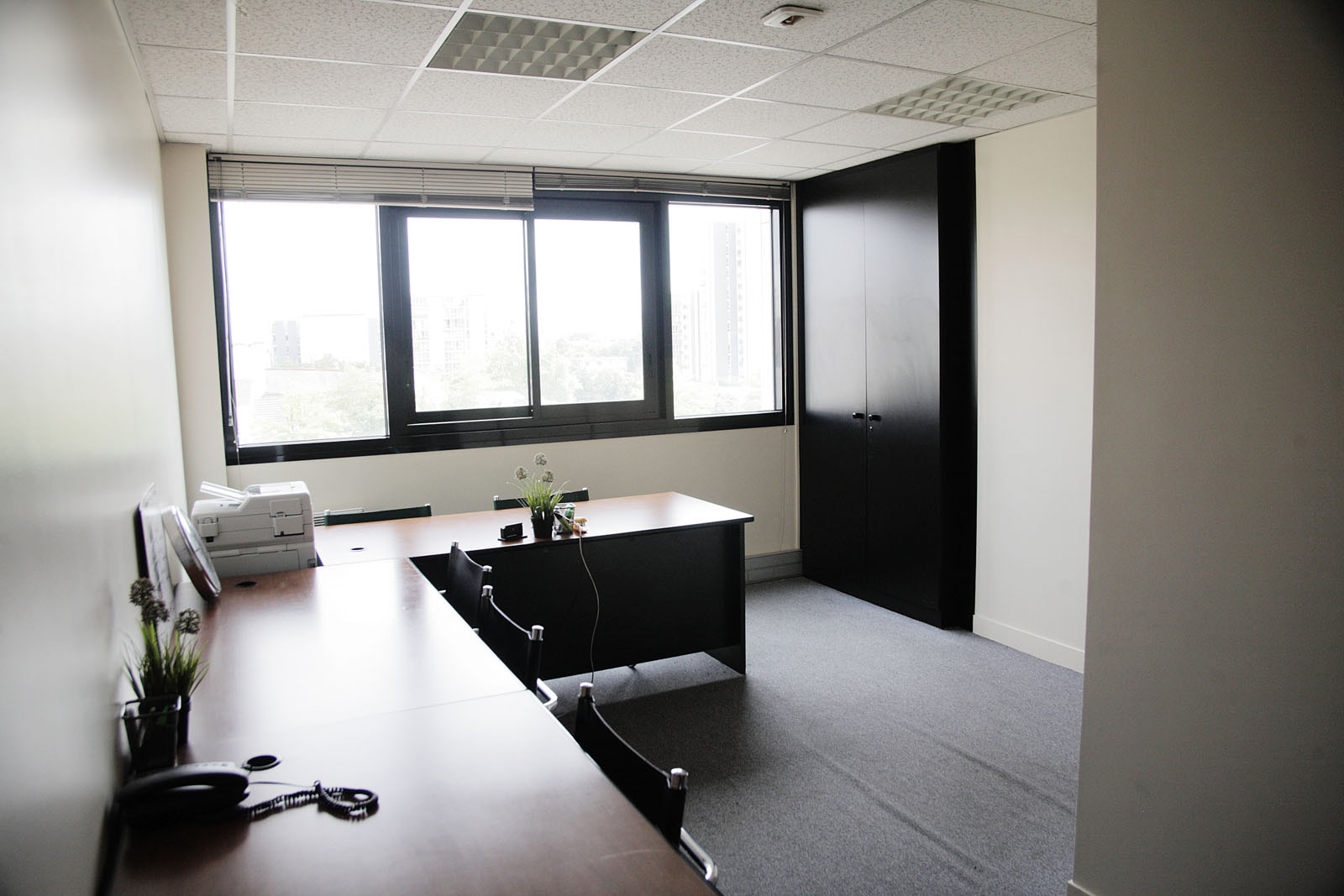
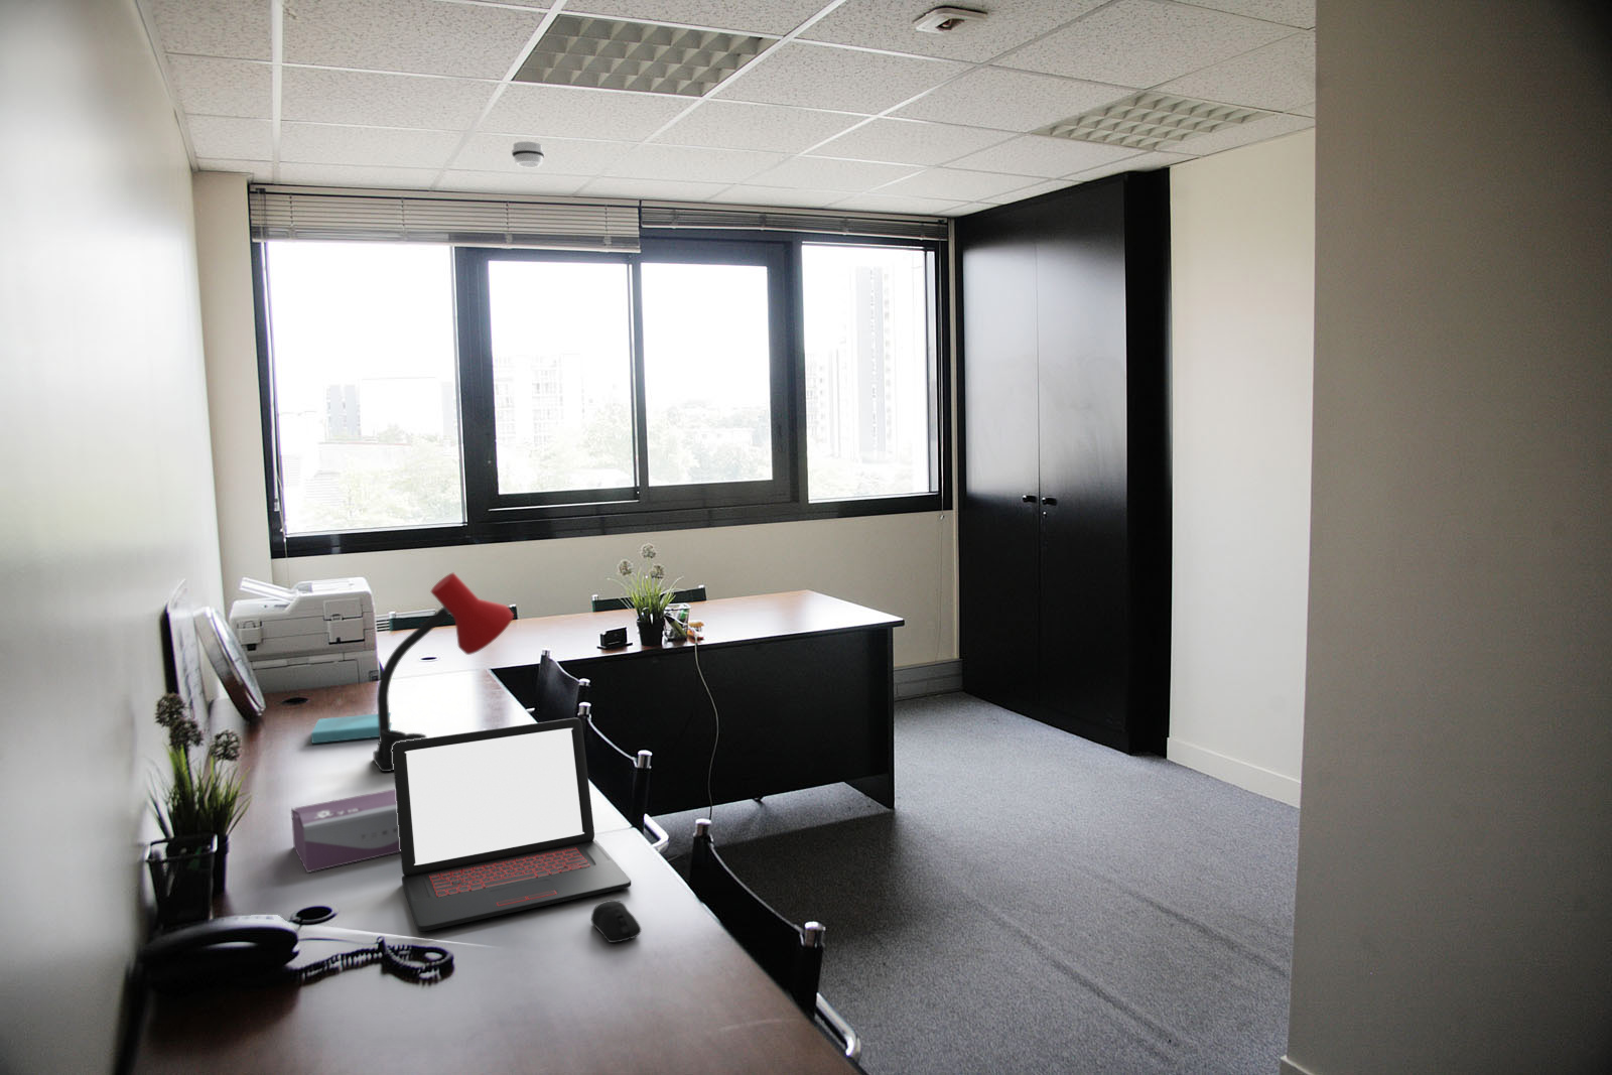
+ book (353, 727)
+ tissue box (372, 822)
+ desk lamp (458, 647)
+ laptop (509, 815)
+ smoke detector (528, 154)
+ computer mouse (614, 917)
